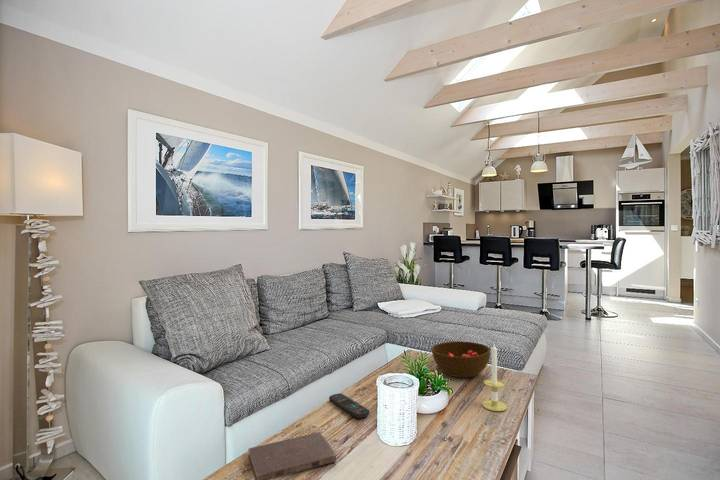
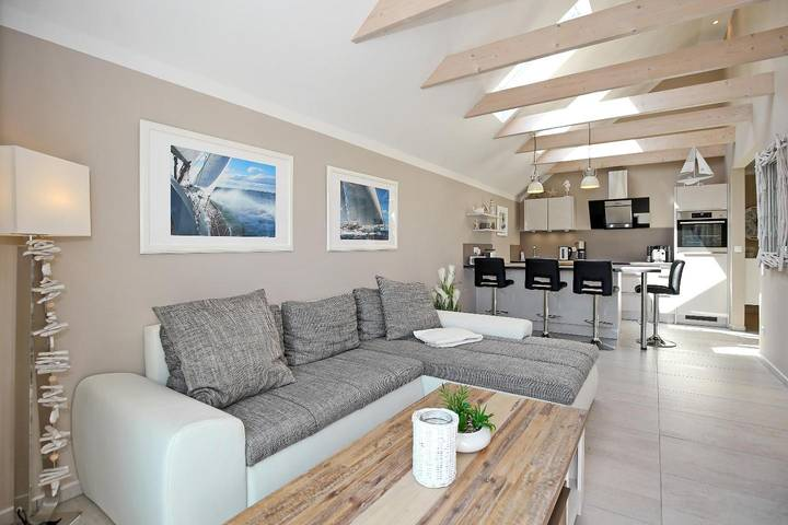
- candle (494, 374)
- bowl (460, 359)
- book (291, 455)
- remote control (348, 404)
